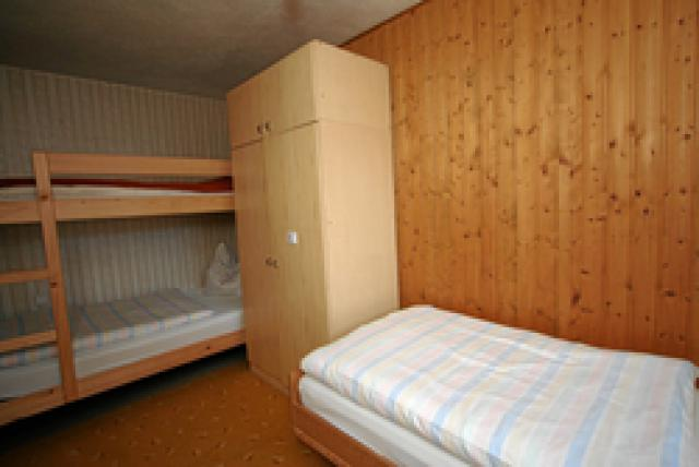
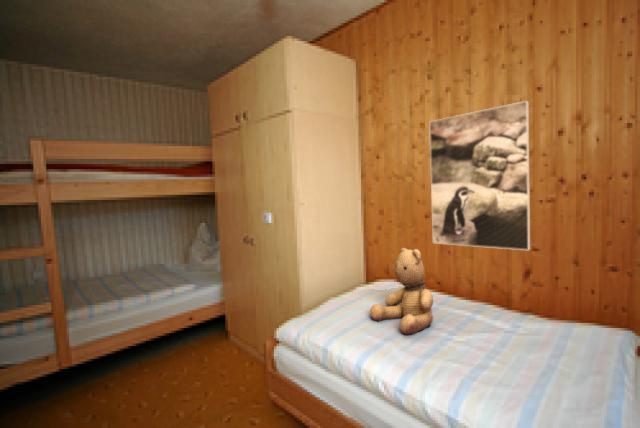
+ teddy bear (404, 285)
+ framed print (475, 180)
